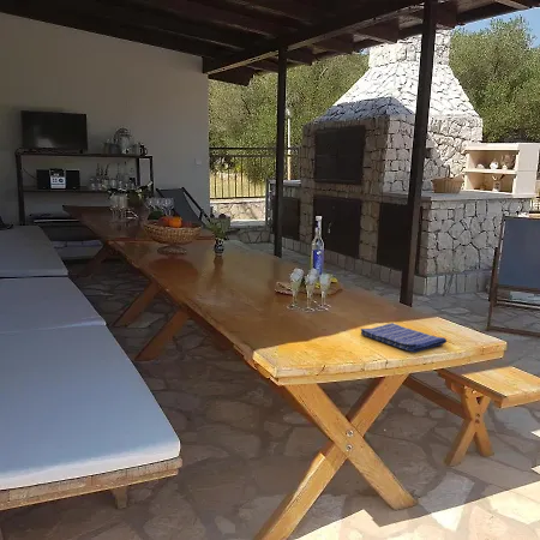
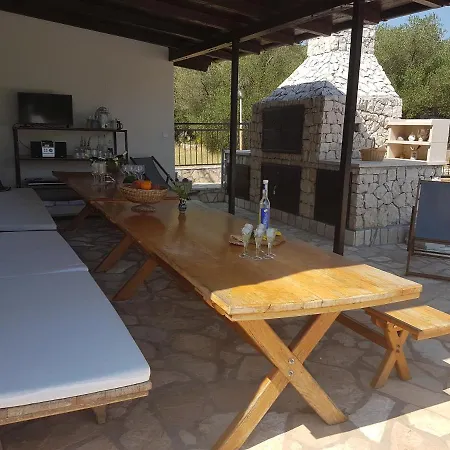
- dish towel (402, 335)
